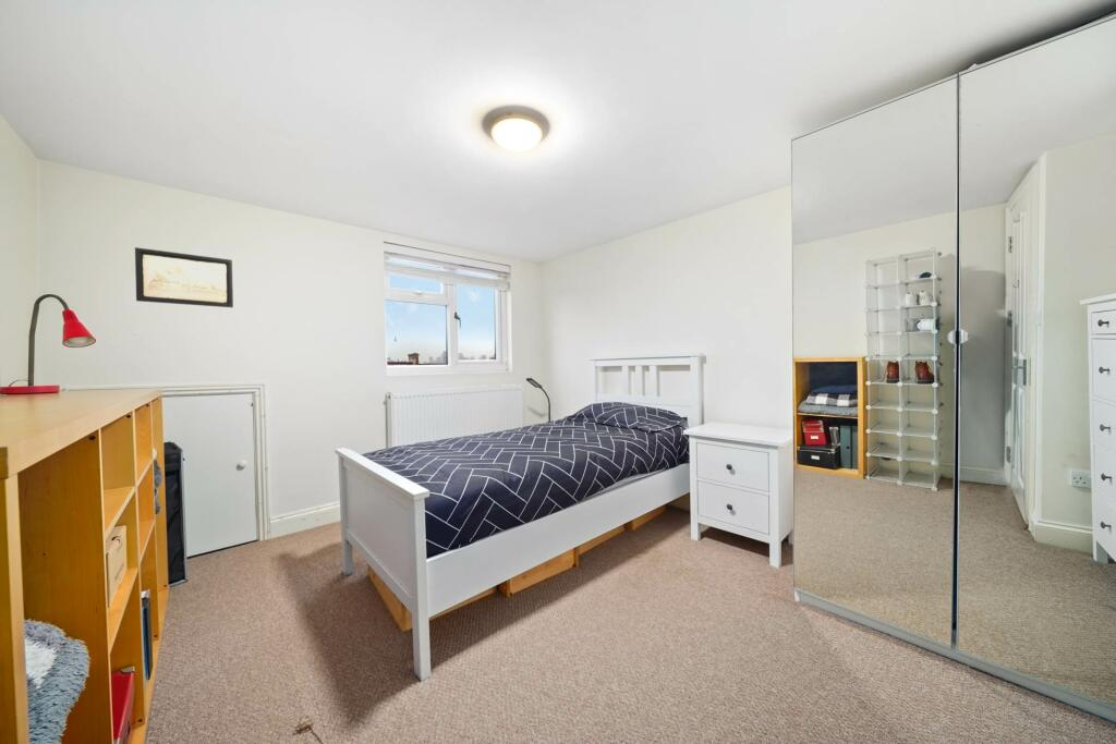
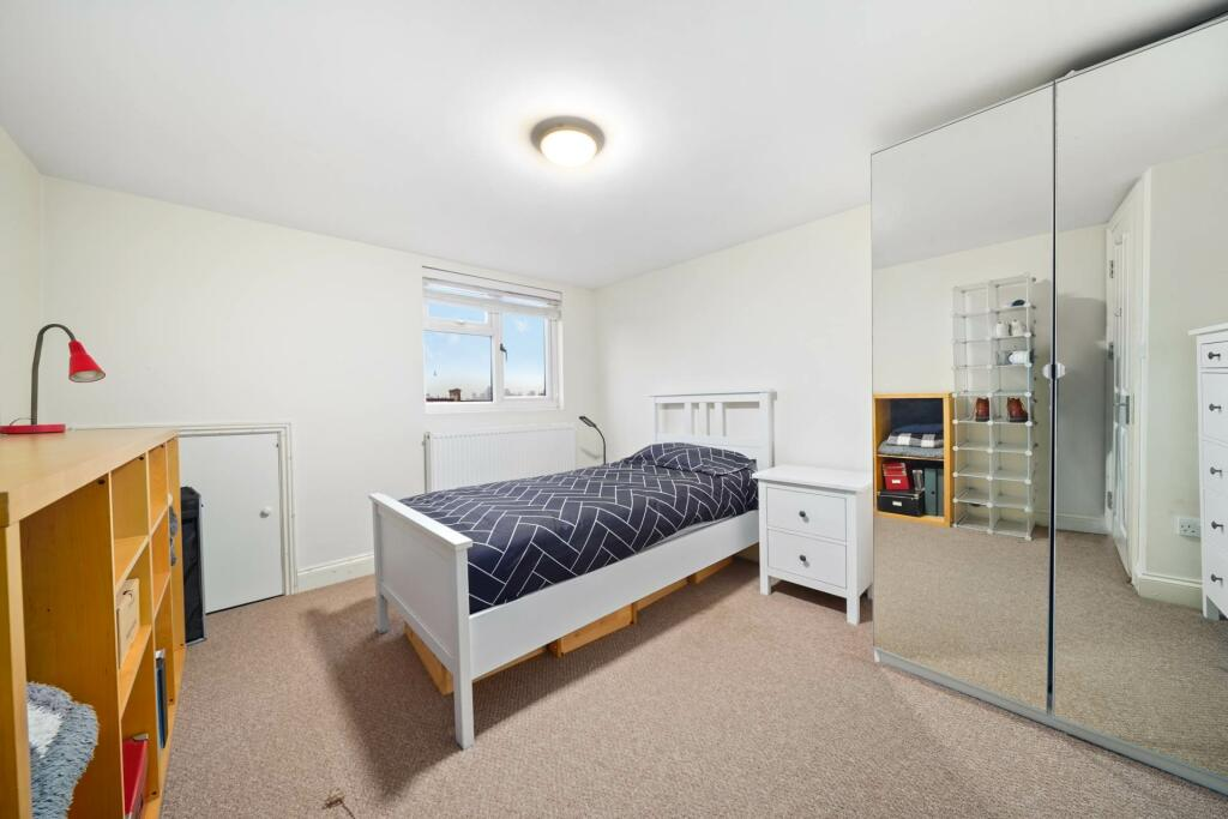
- wall art (186, 279)
